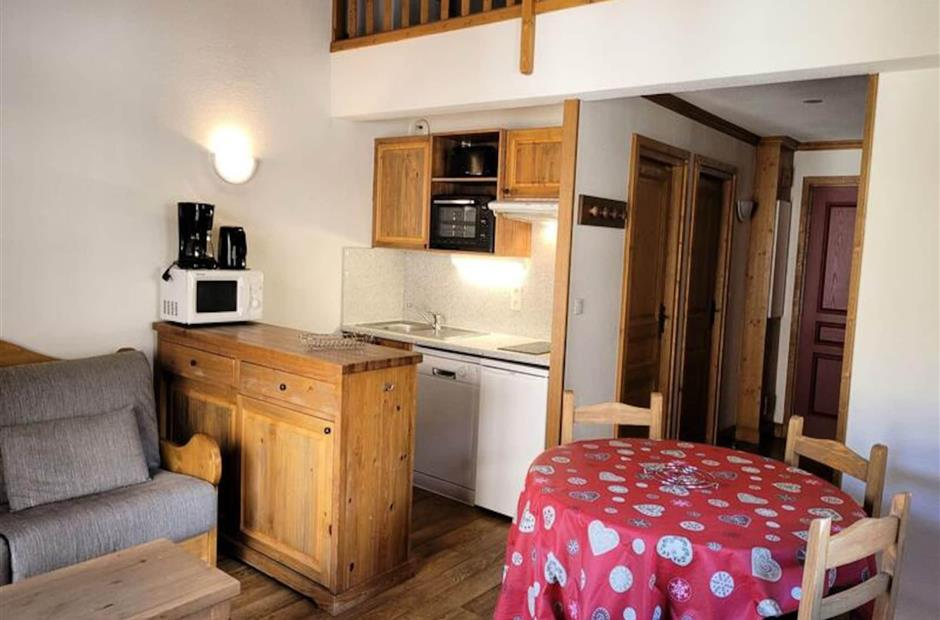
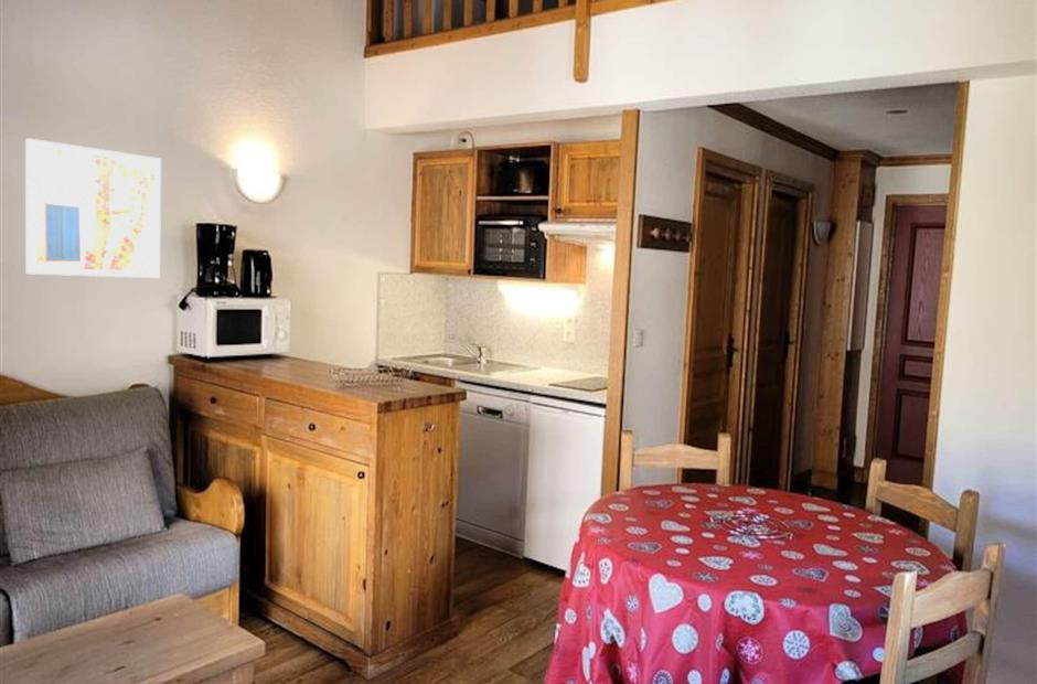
+ wall art (96, 213)
